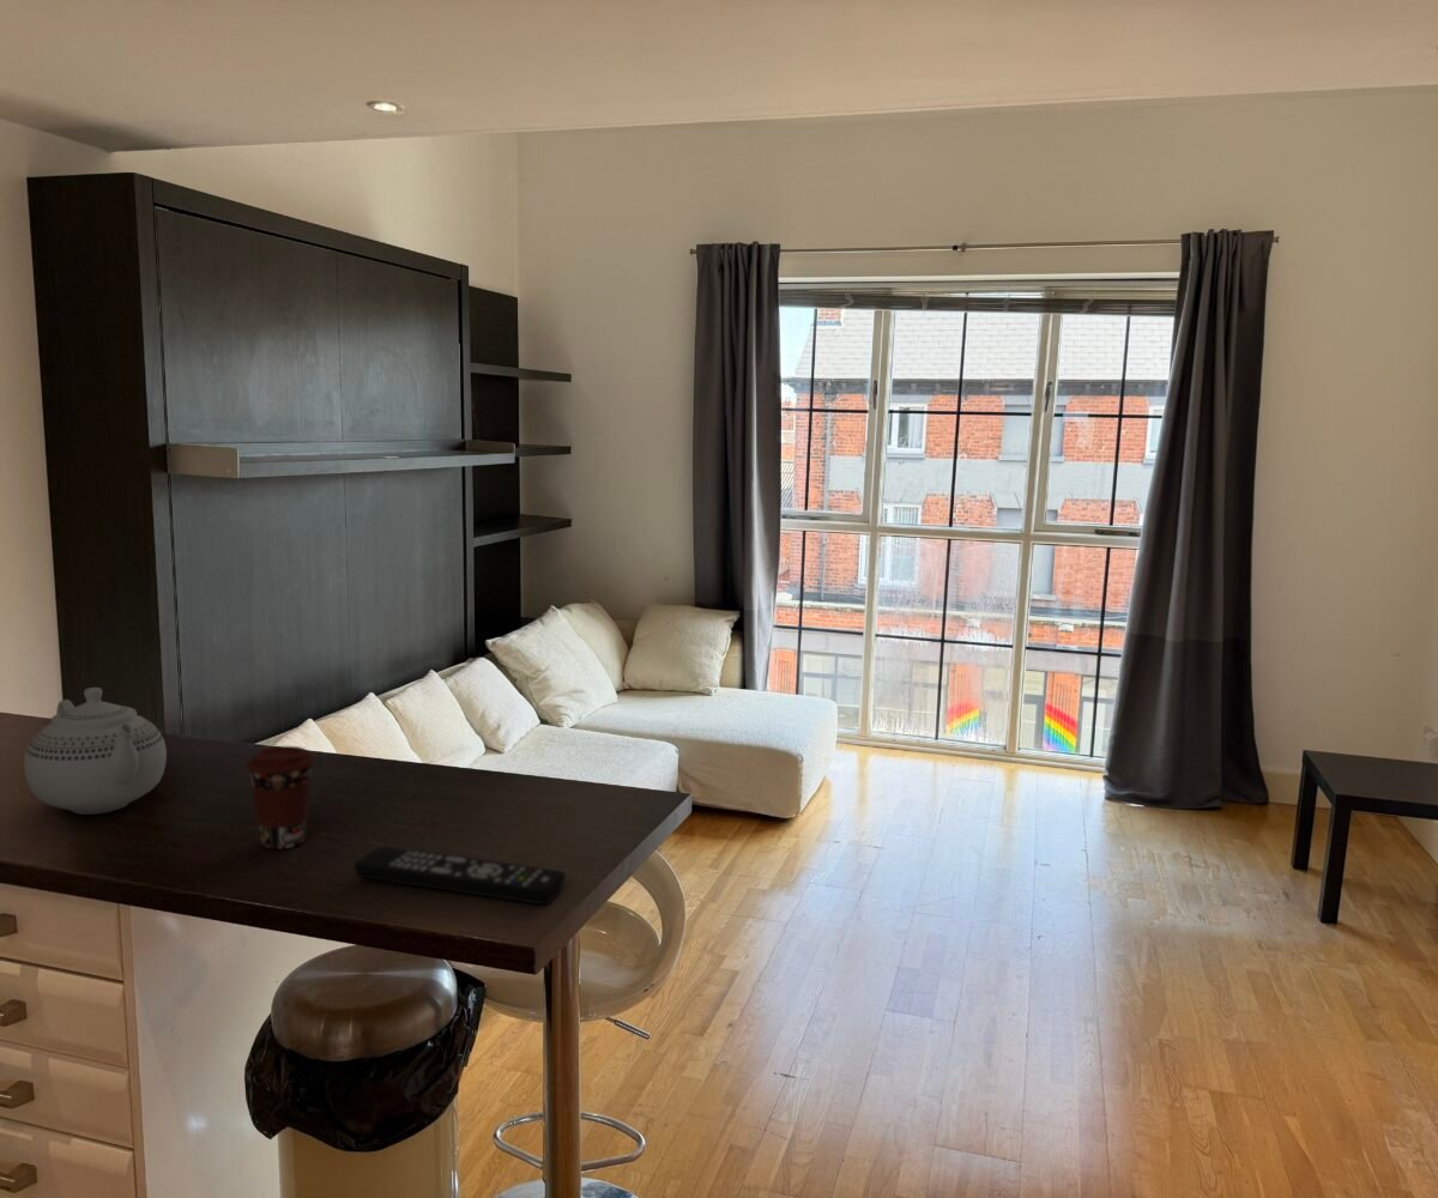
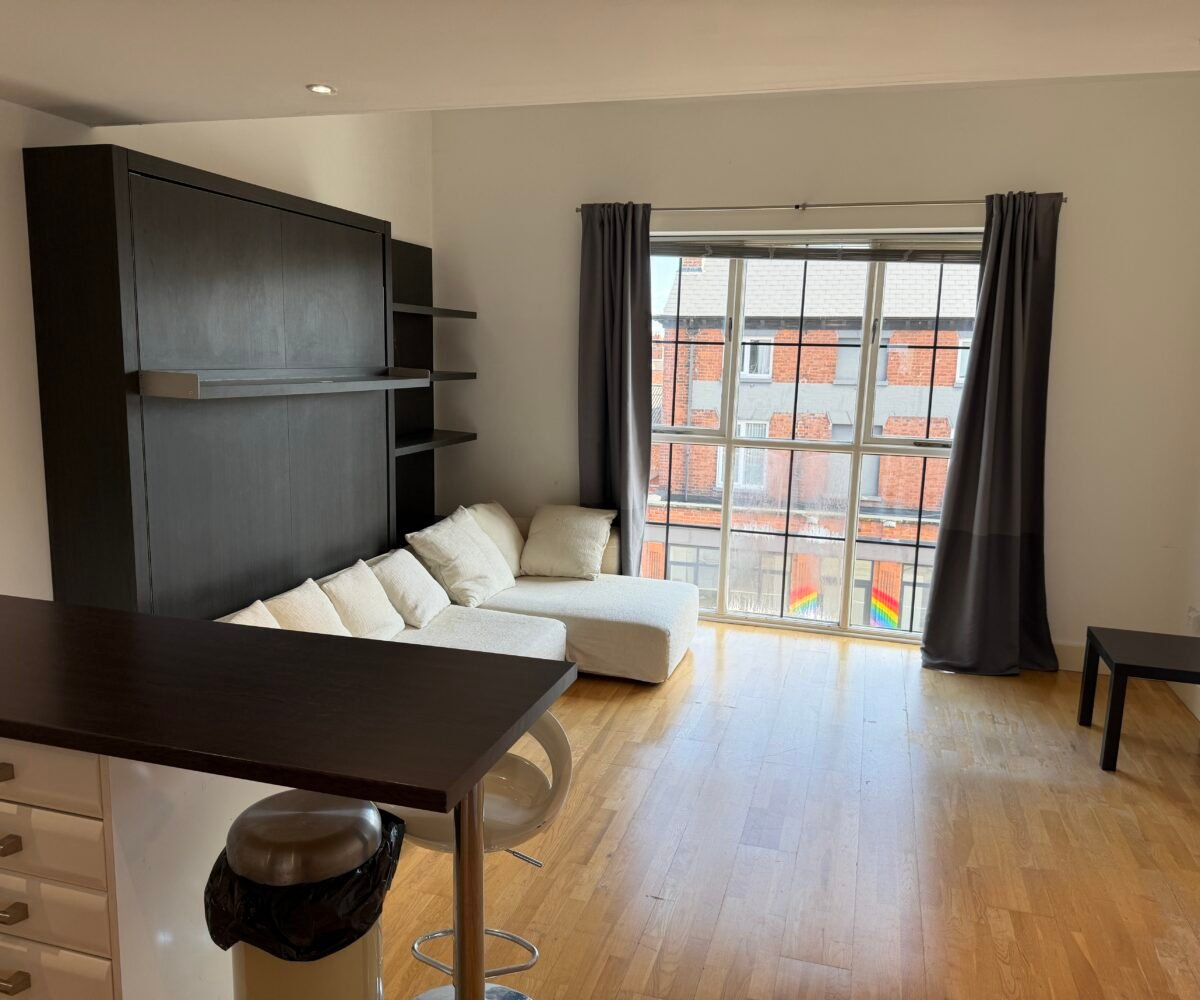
- remote control (459, 875)
- coffee cup (282, 797)
- teapot (95, 746)
